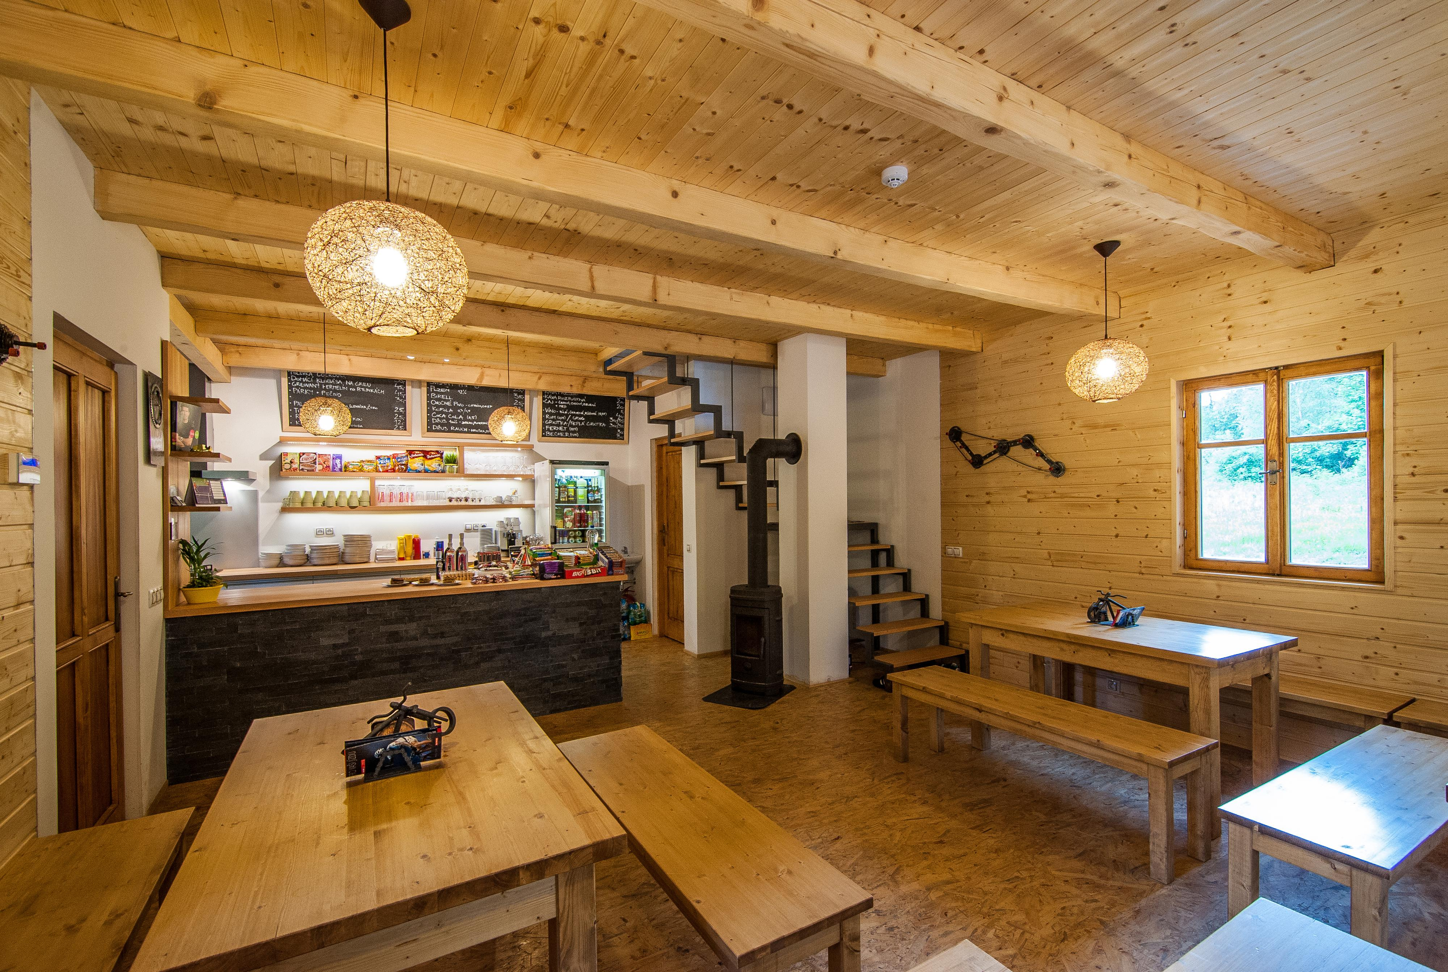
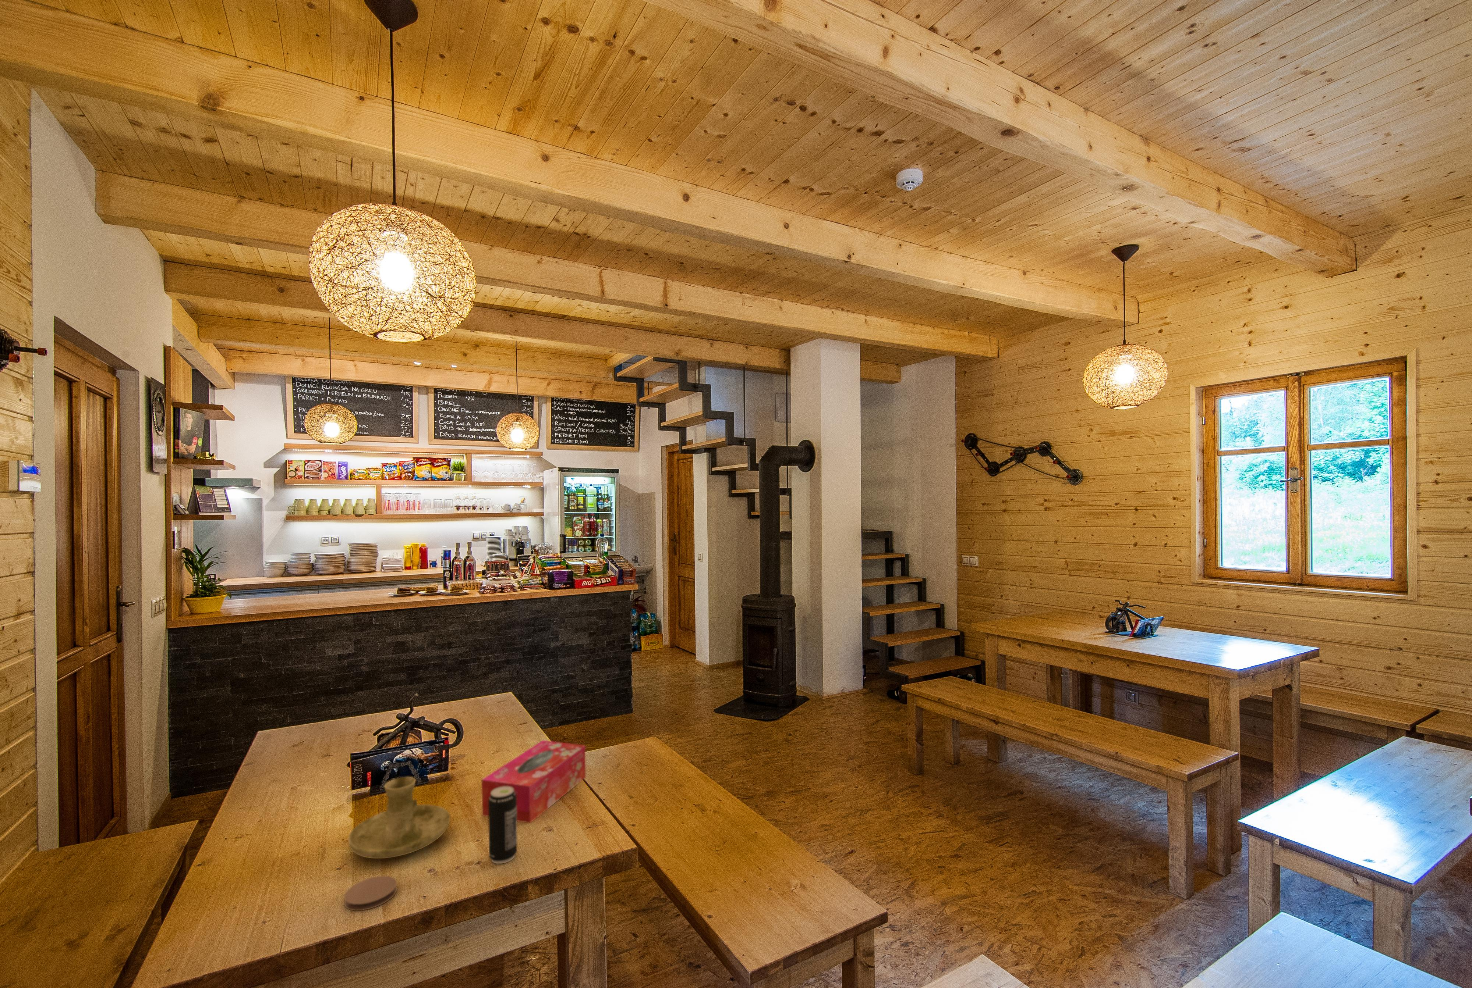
+ coaster (371, 892)
+ candle holder (401, 808)
+ tissue box (536, 778)
+ beverage can (503, 824)
